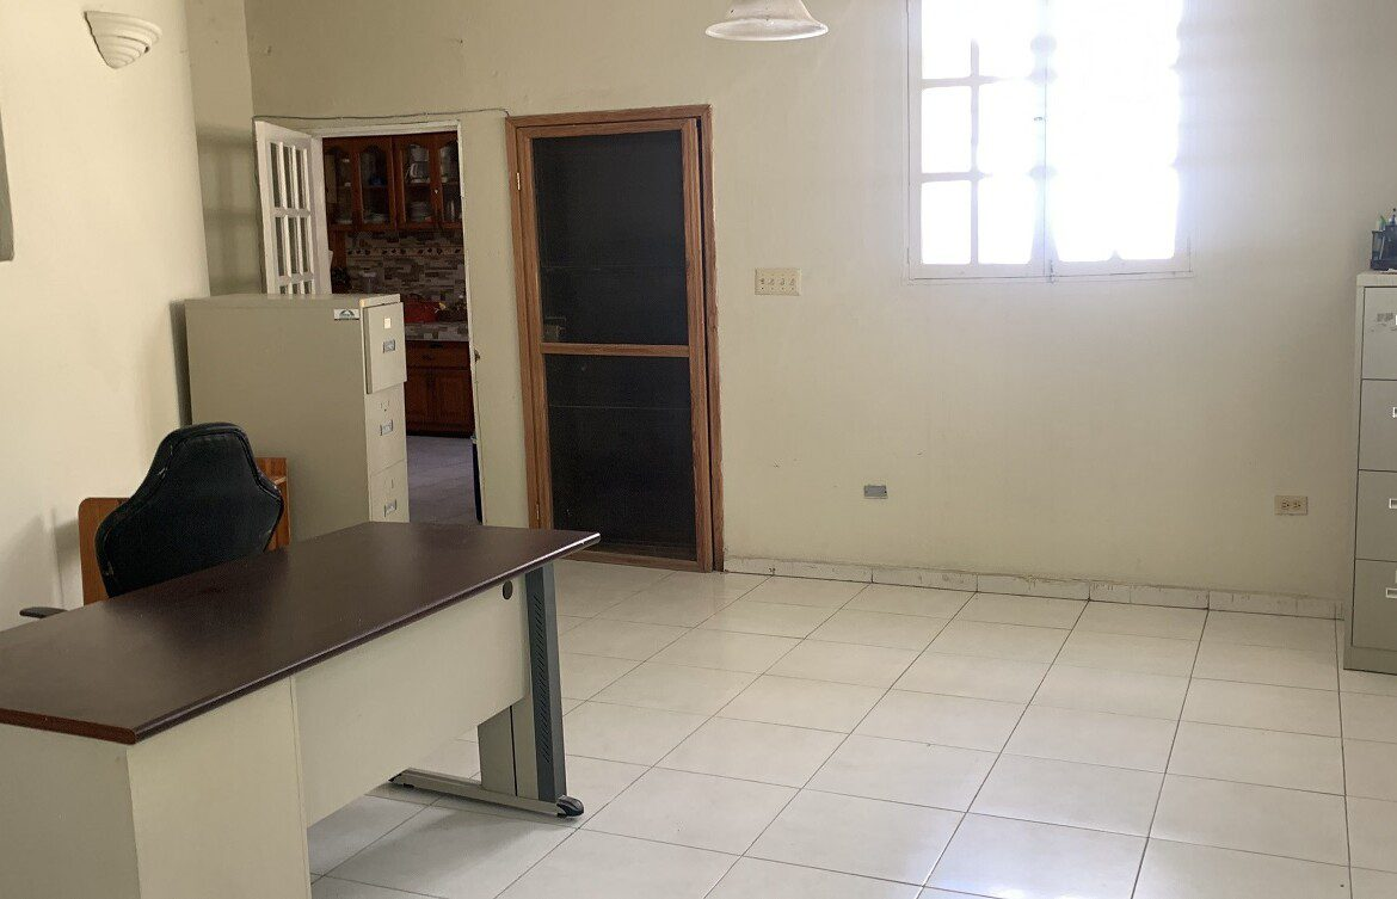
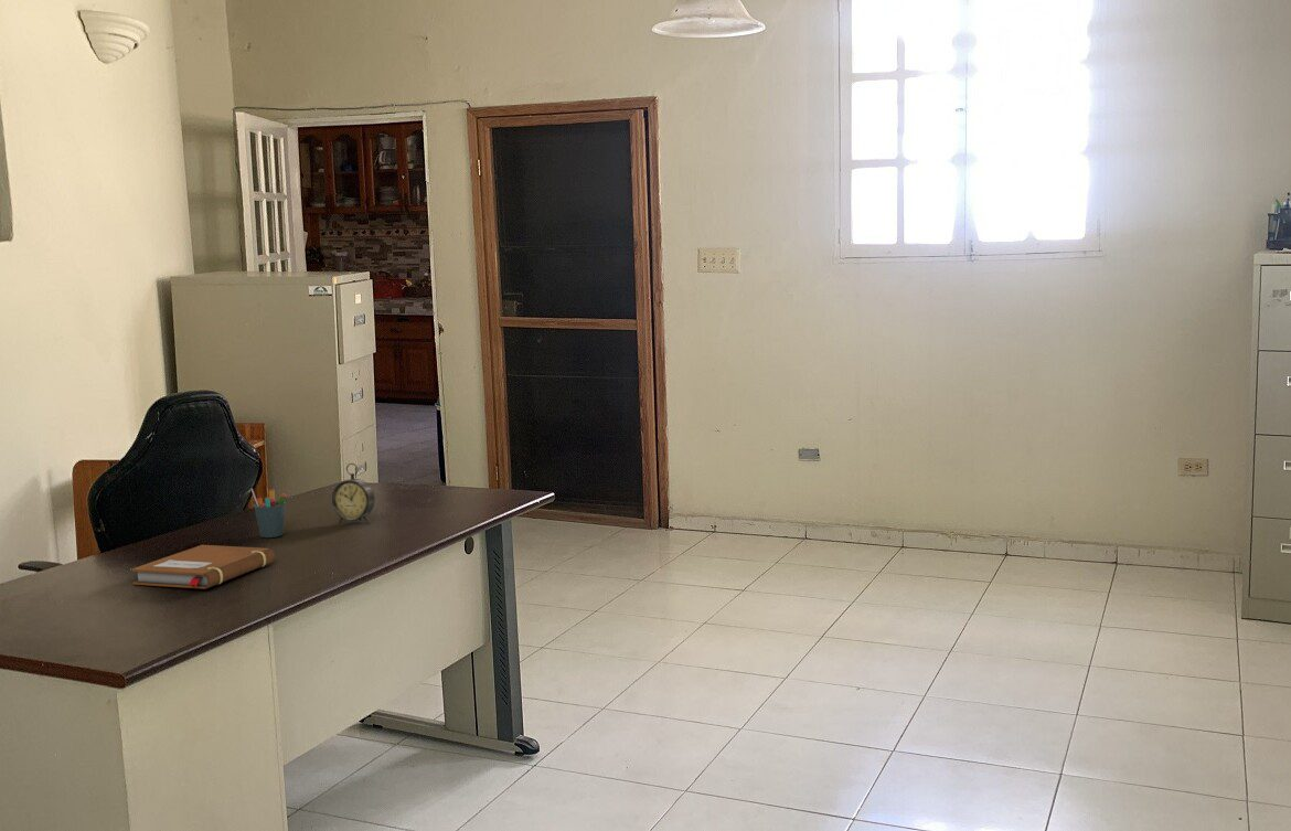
+ pen holder (269, 511)
+ alarm clock (353, 492)
+ notebook (203, 566)
